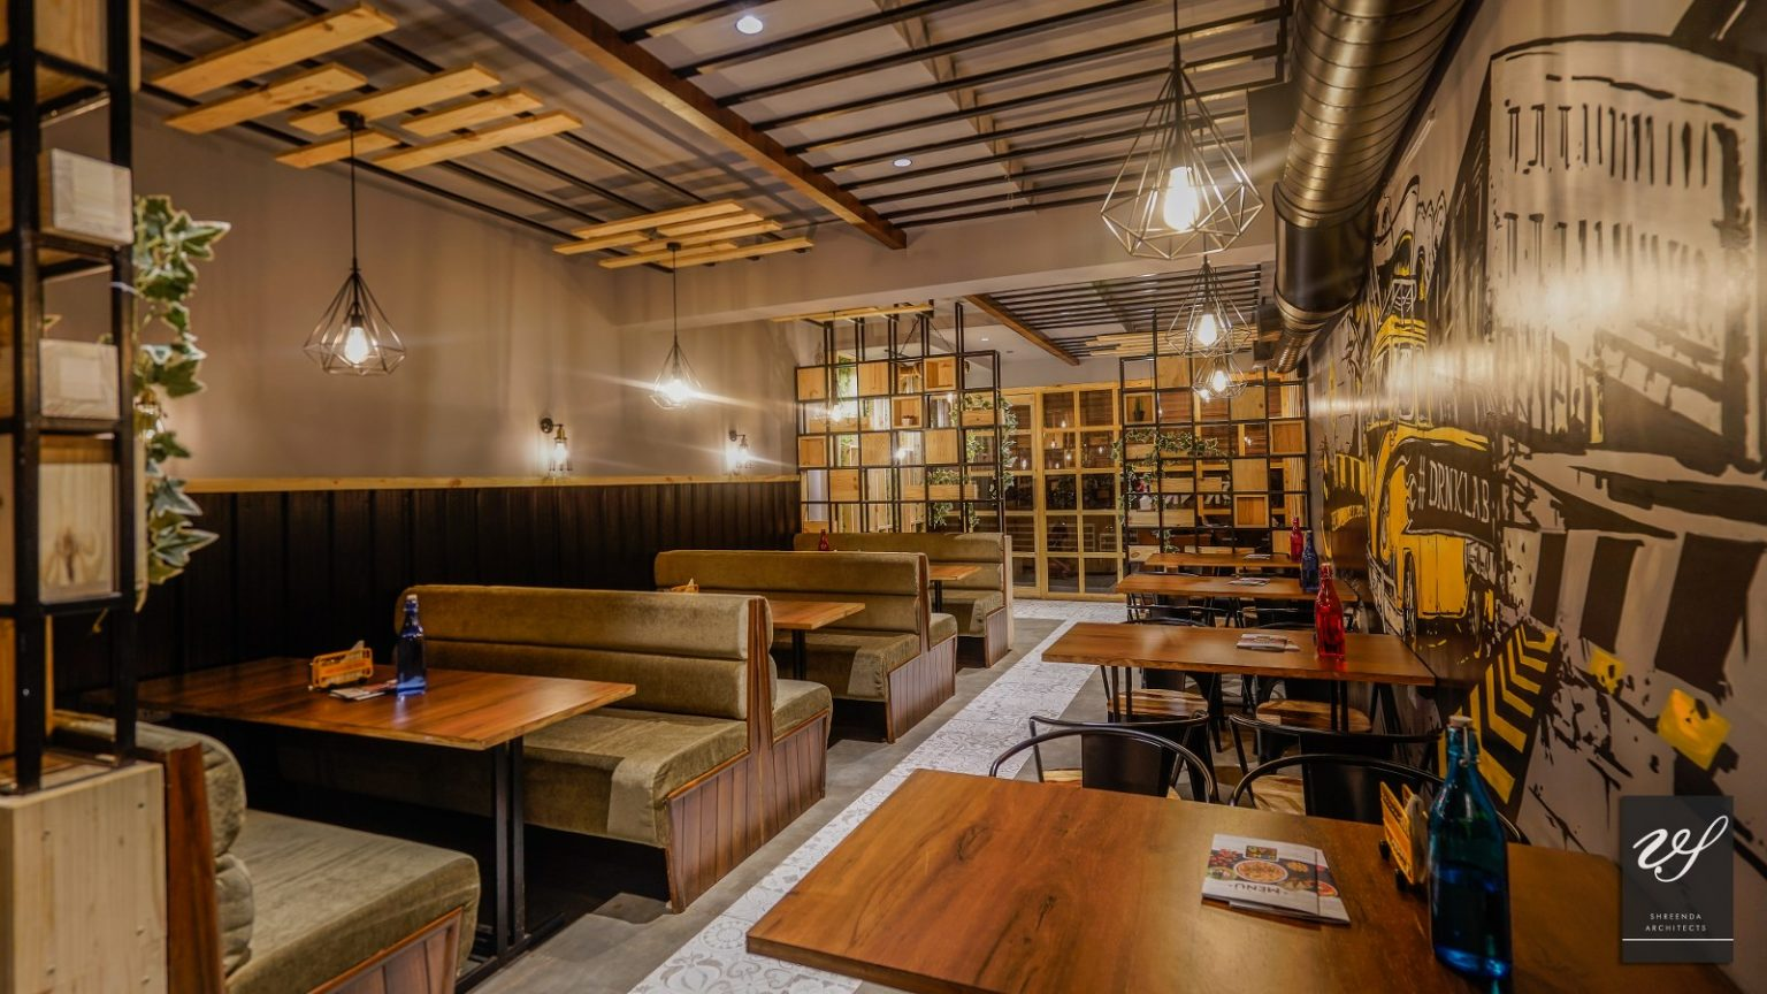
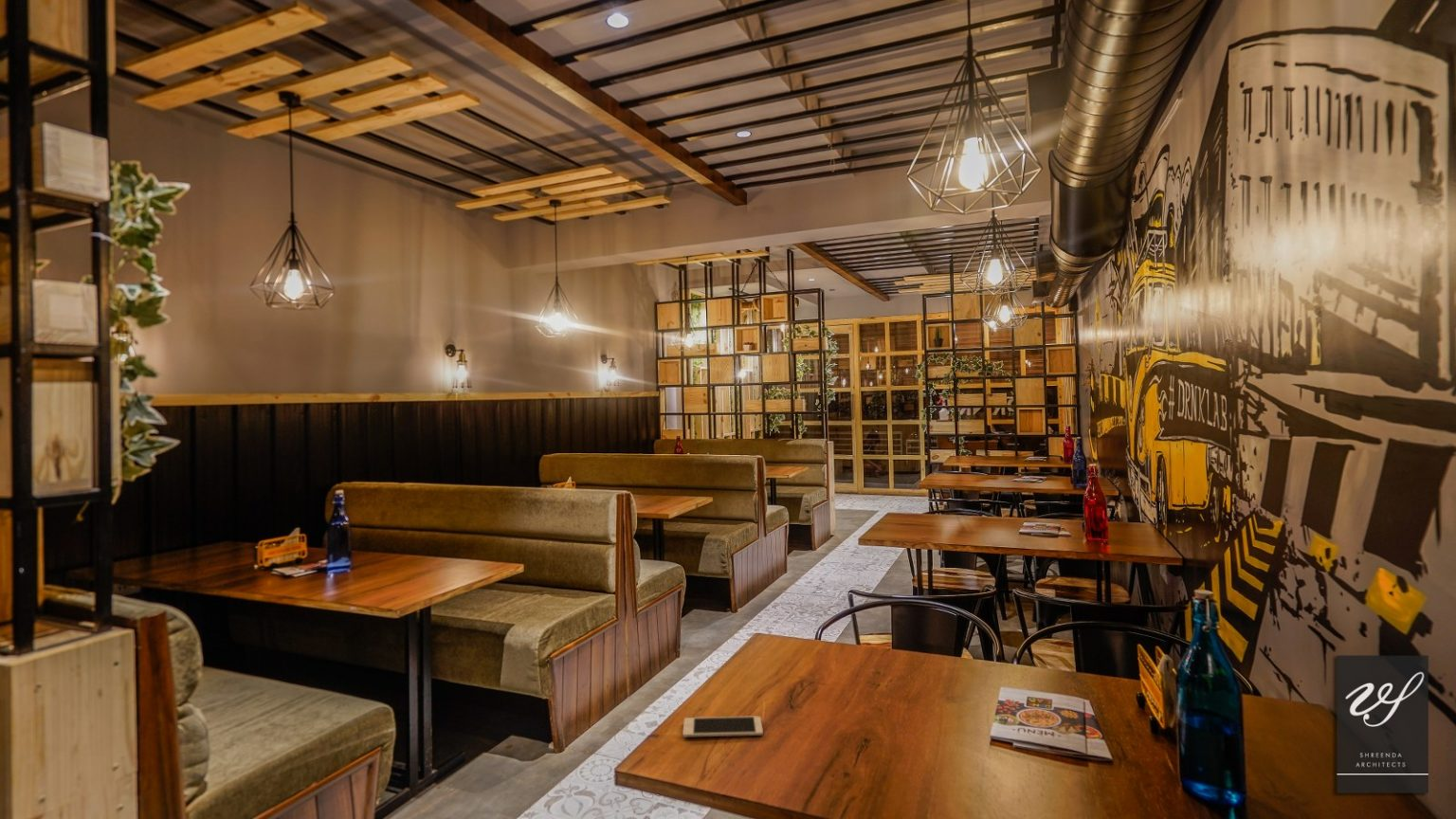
+ cell phone (722, 726)
